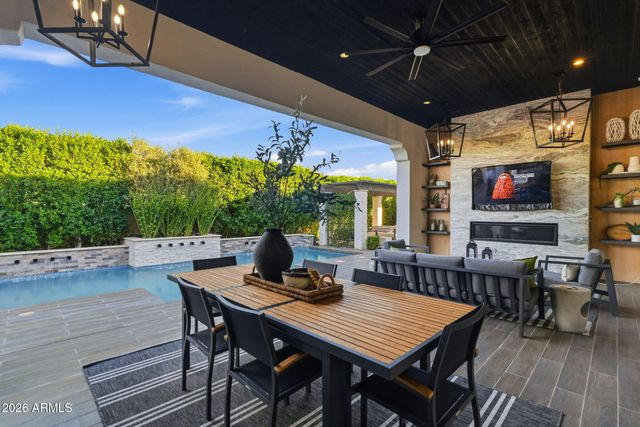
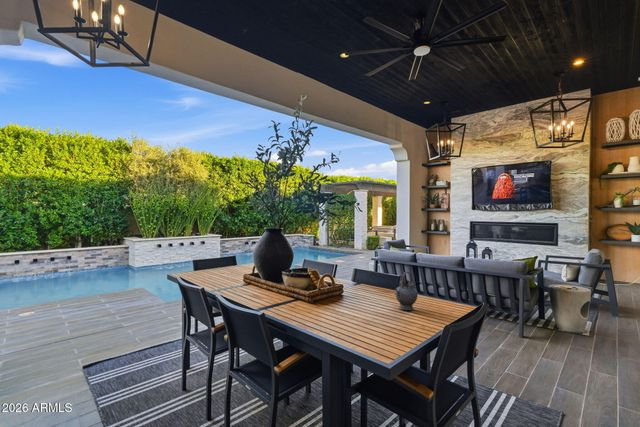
+ teapot (404, 290)
